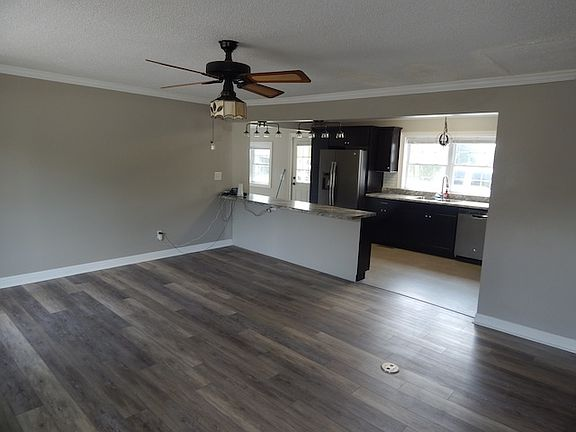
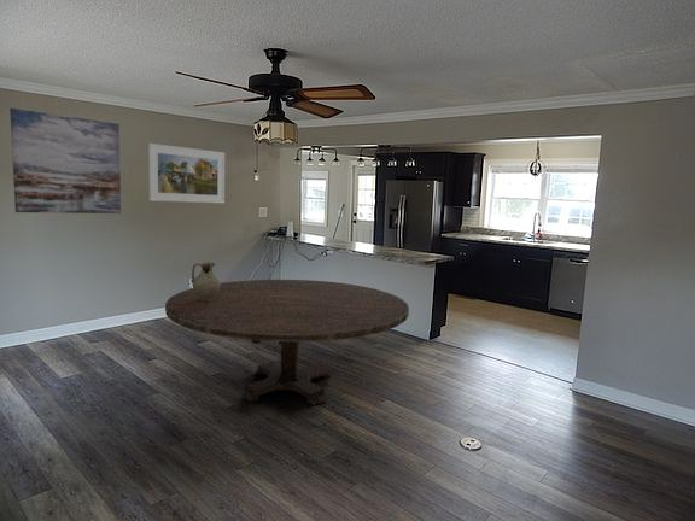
+ dining table (290, 343)
+ wall art (70, 165)
+ ceramic jug (205, 280)
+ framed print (188, 175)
